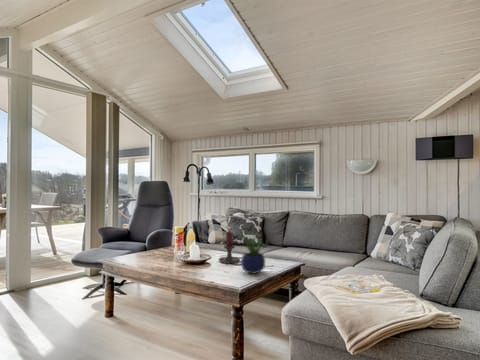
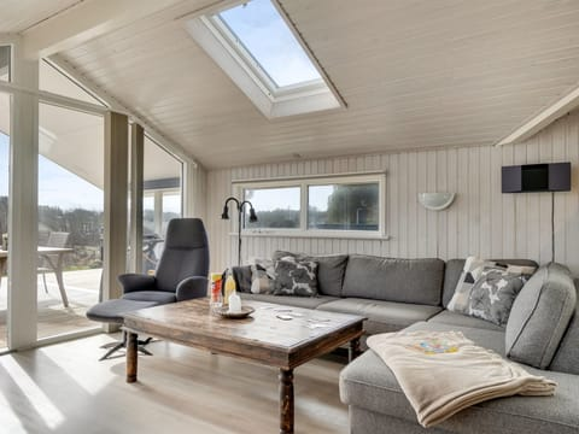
- candle holder (228, 247)
- potted plant (253, 251)
